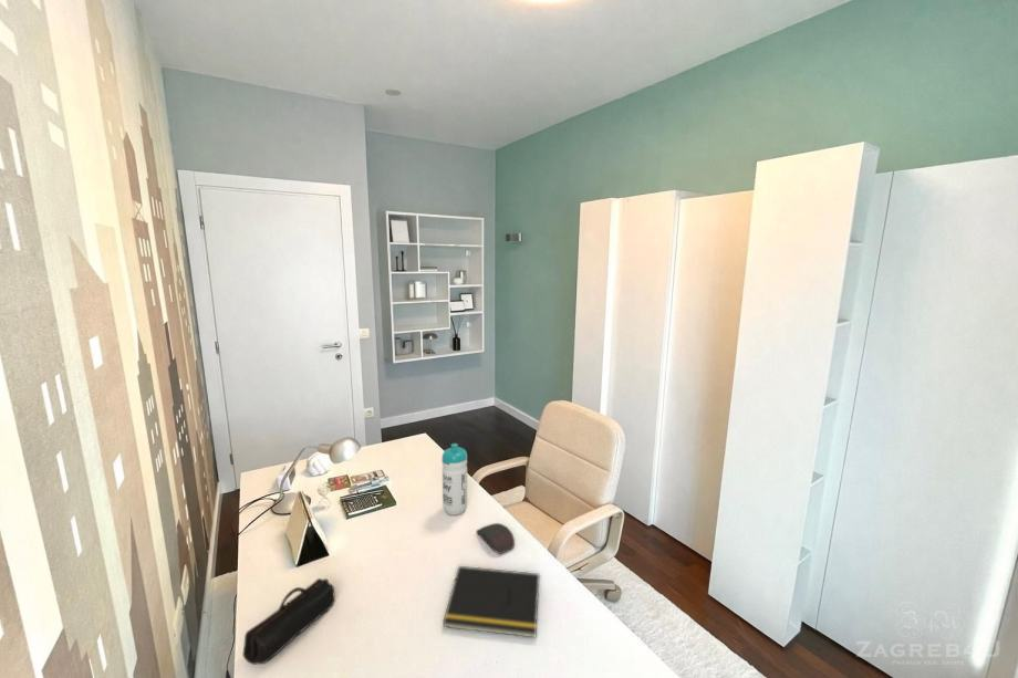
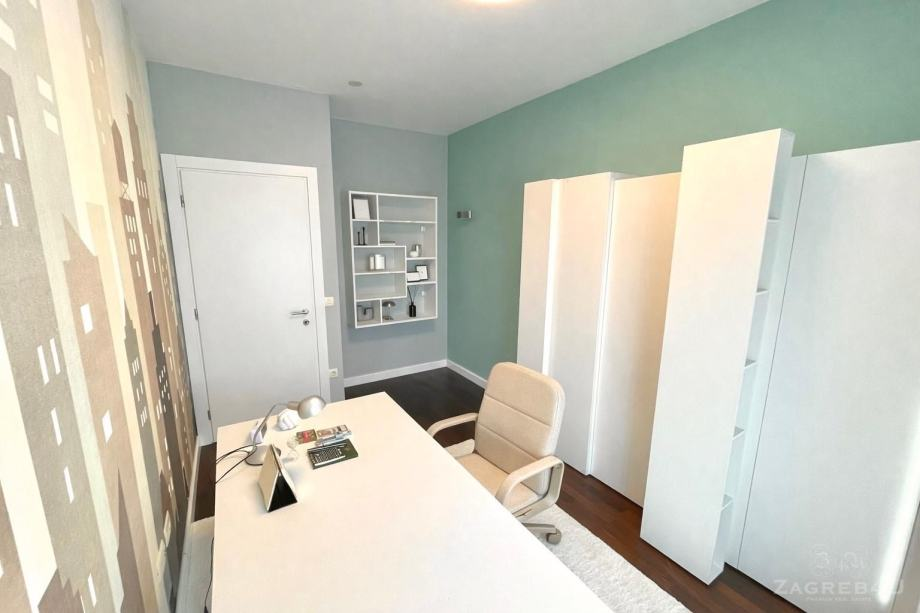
- computer mouse (495, 534)
- pencil case (292, 611)
- water bottle (455, 477)
- notepad (494, 598)
